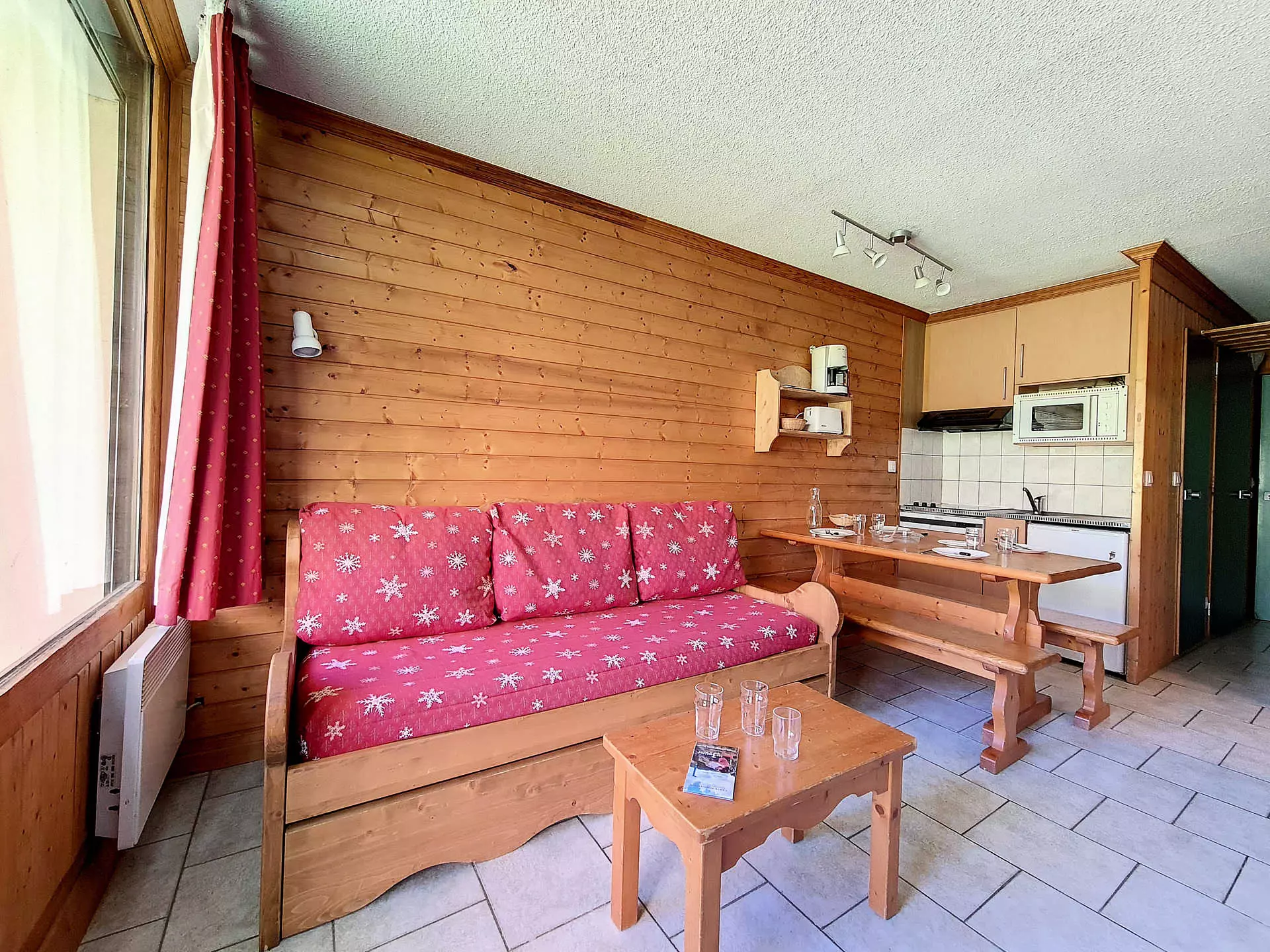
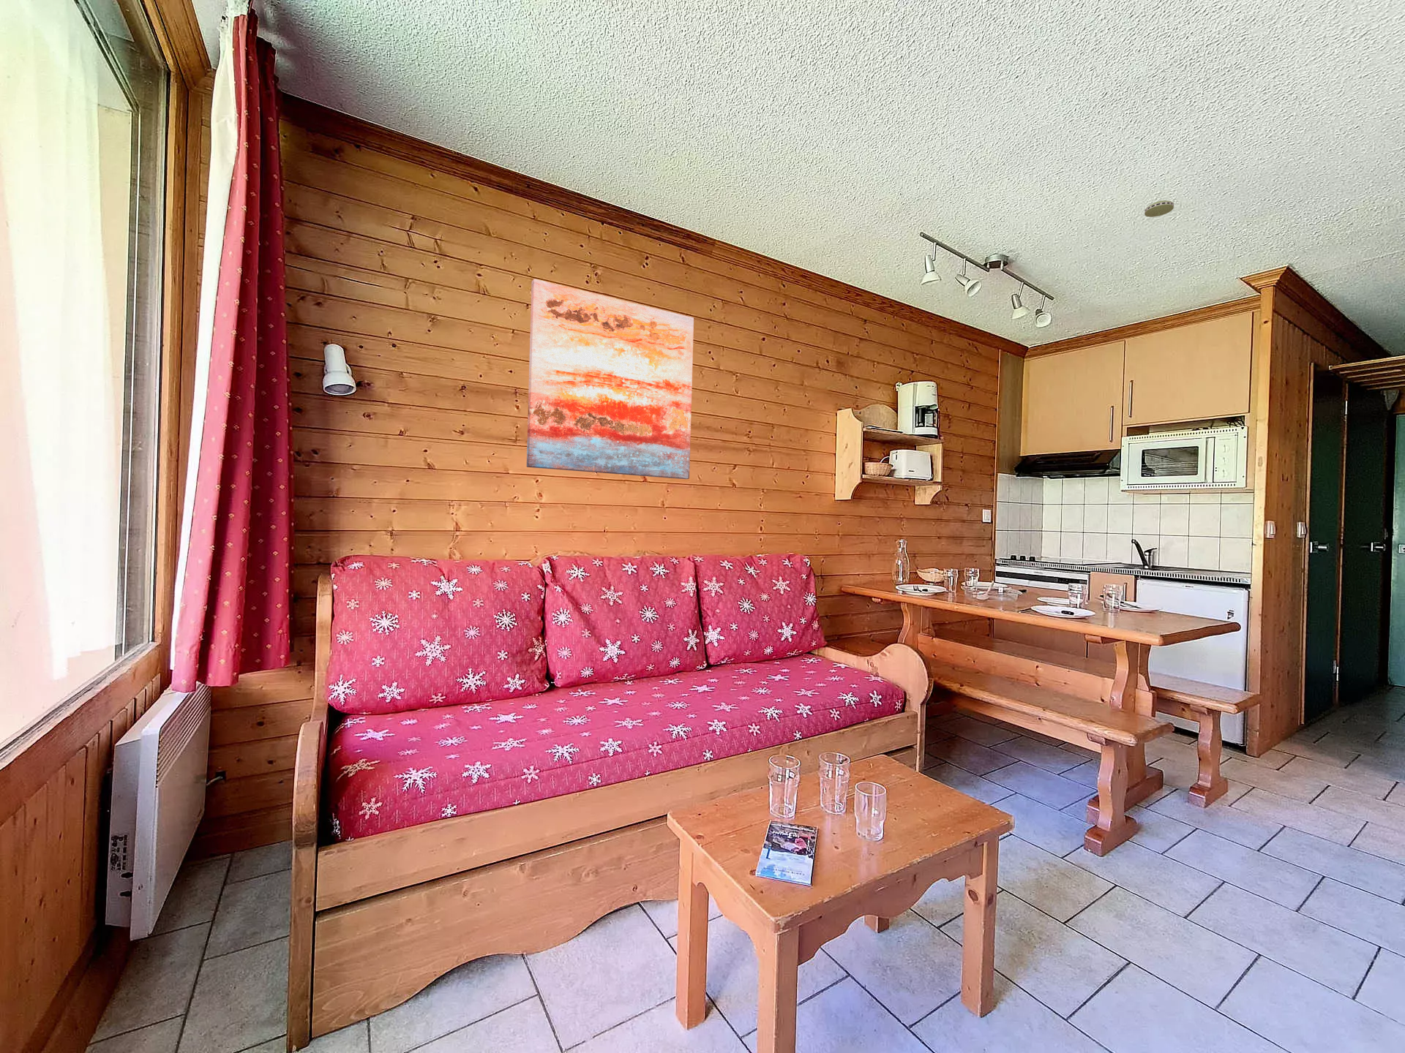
+ wall art (616, 387)
+ smoke detector (1158, 208)
